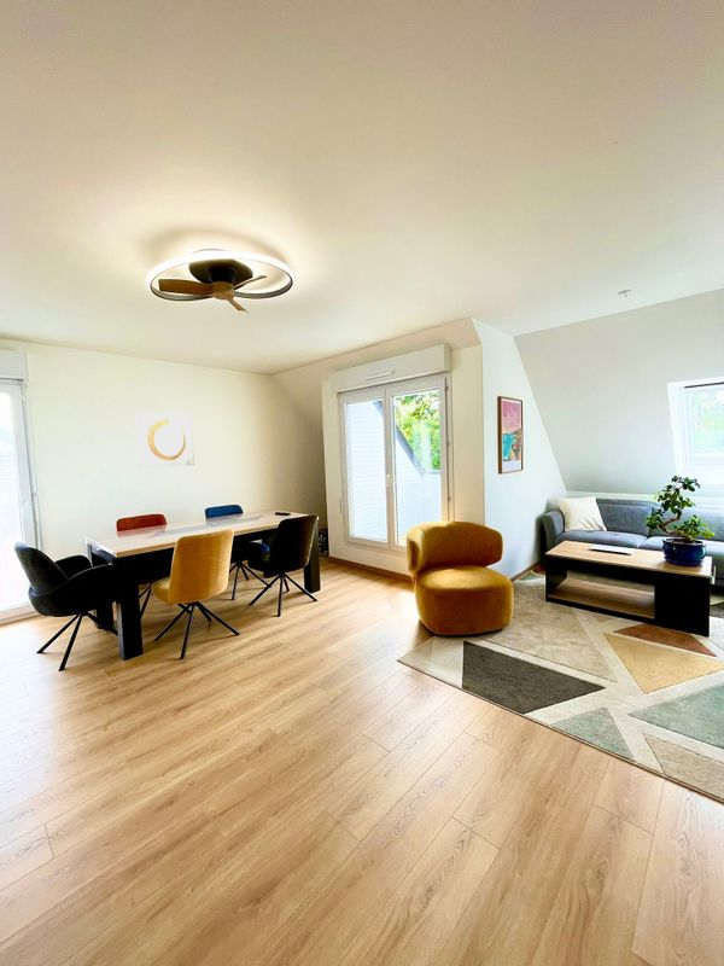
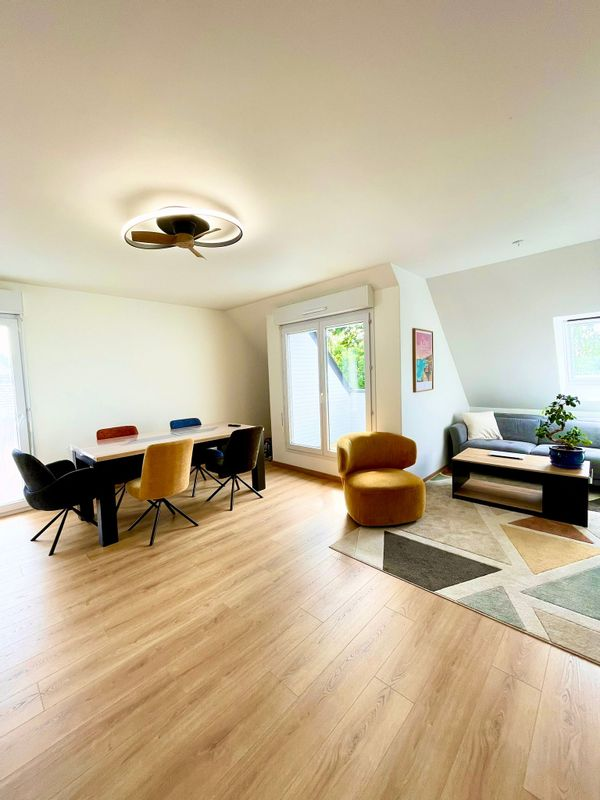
- wall art (165, 440)
